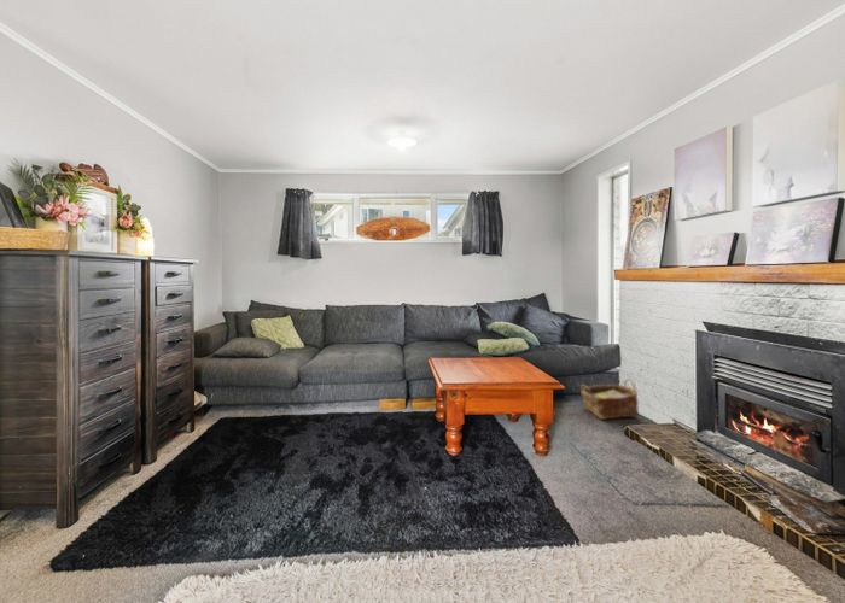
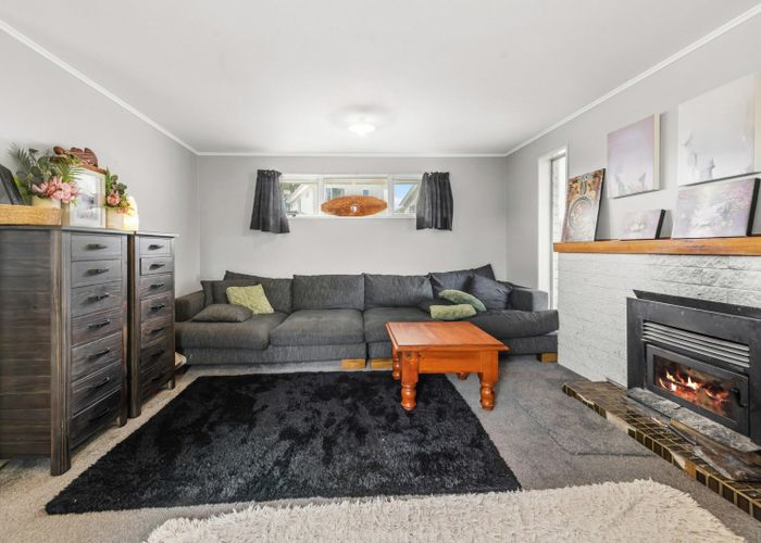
- woven basket (608, 397)
